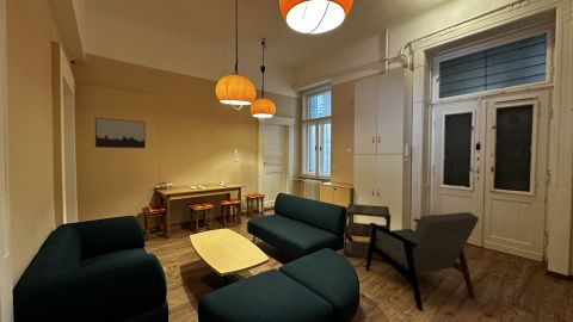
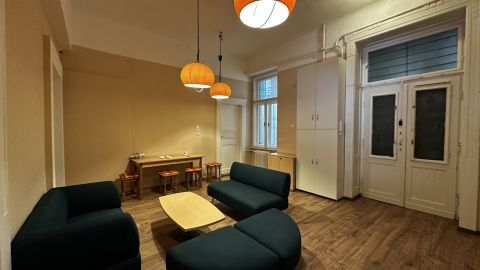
- armchair (415, 244)
- side table (366, 229)
- wall art (121, 134)
